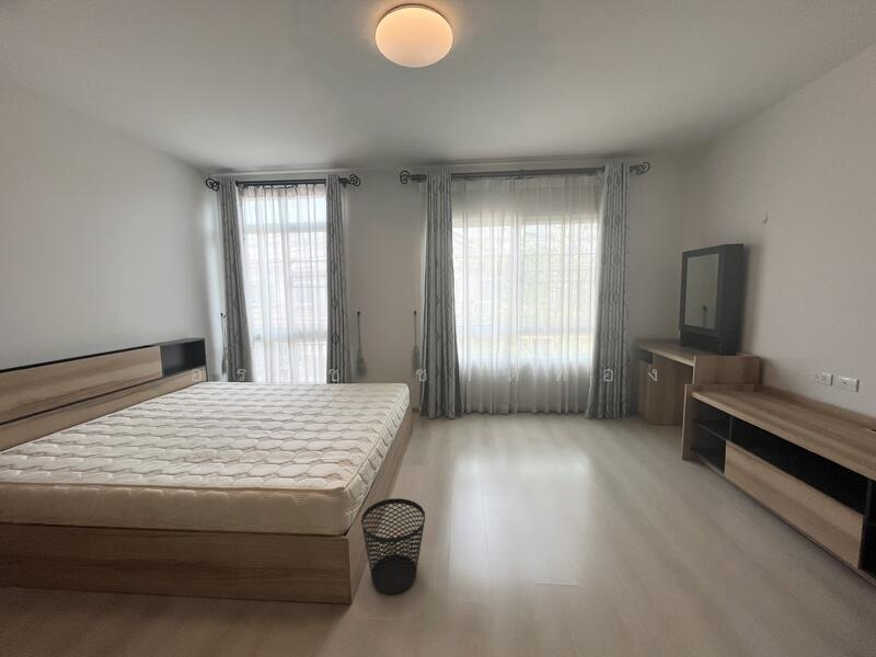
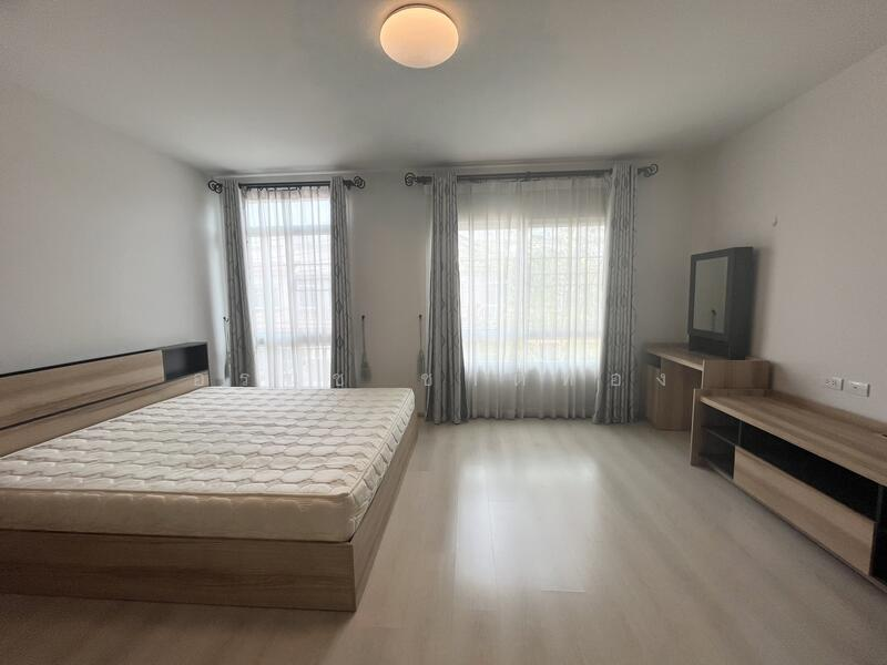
- wastebasket (393, 546)
